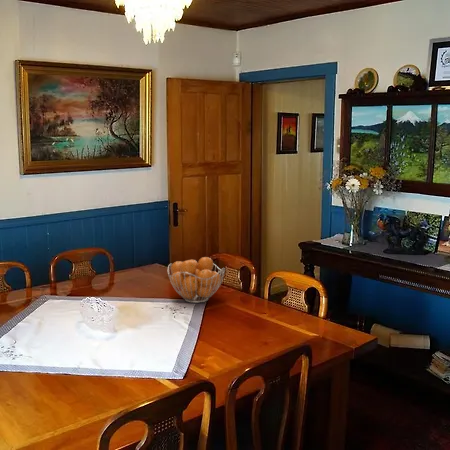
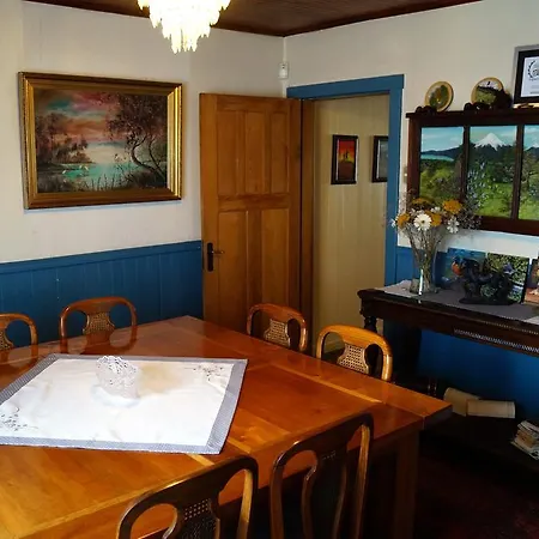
- fruit basket (196, 278)
